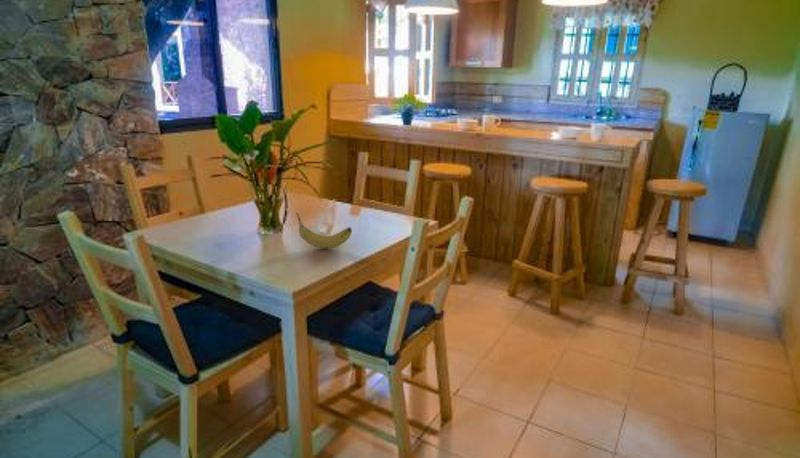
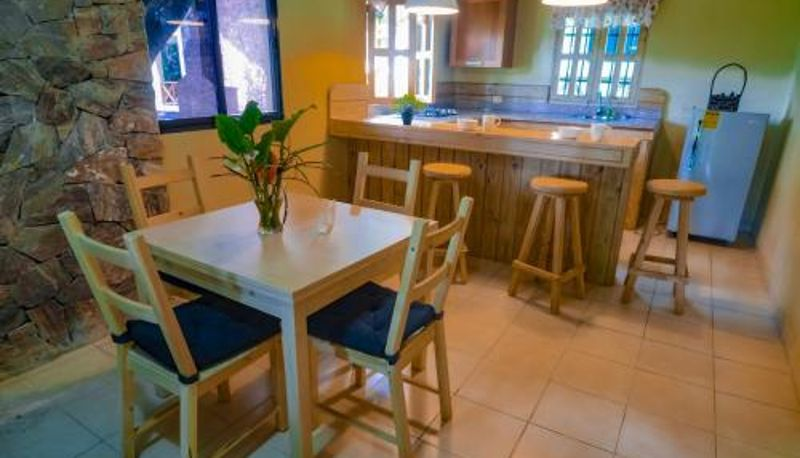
- fruit (323, 235)
